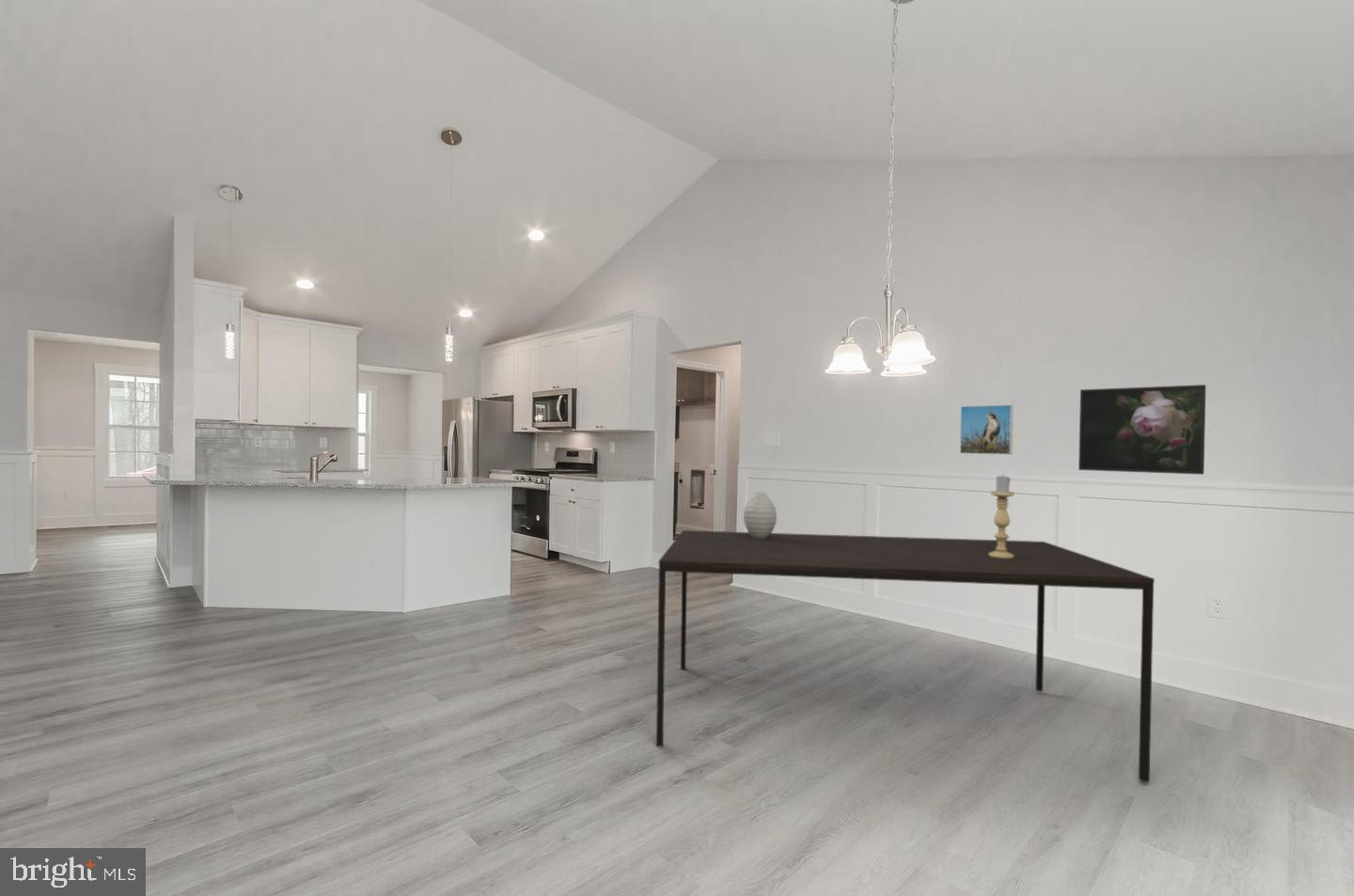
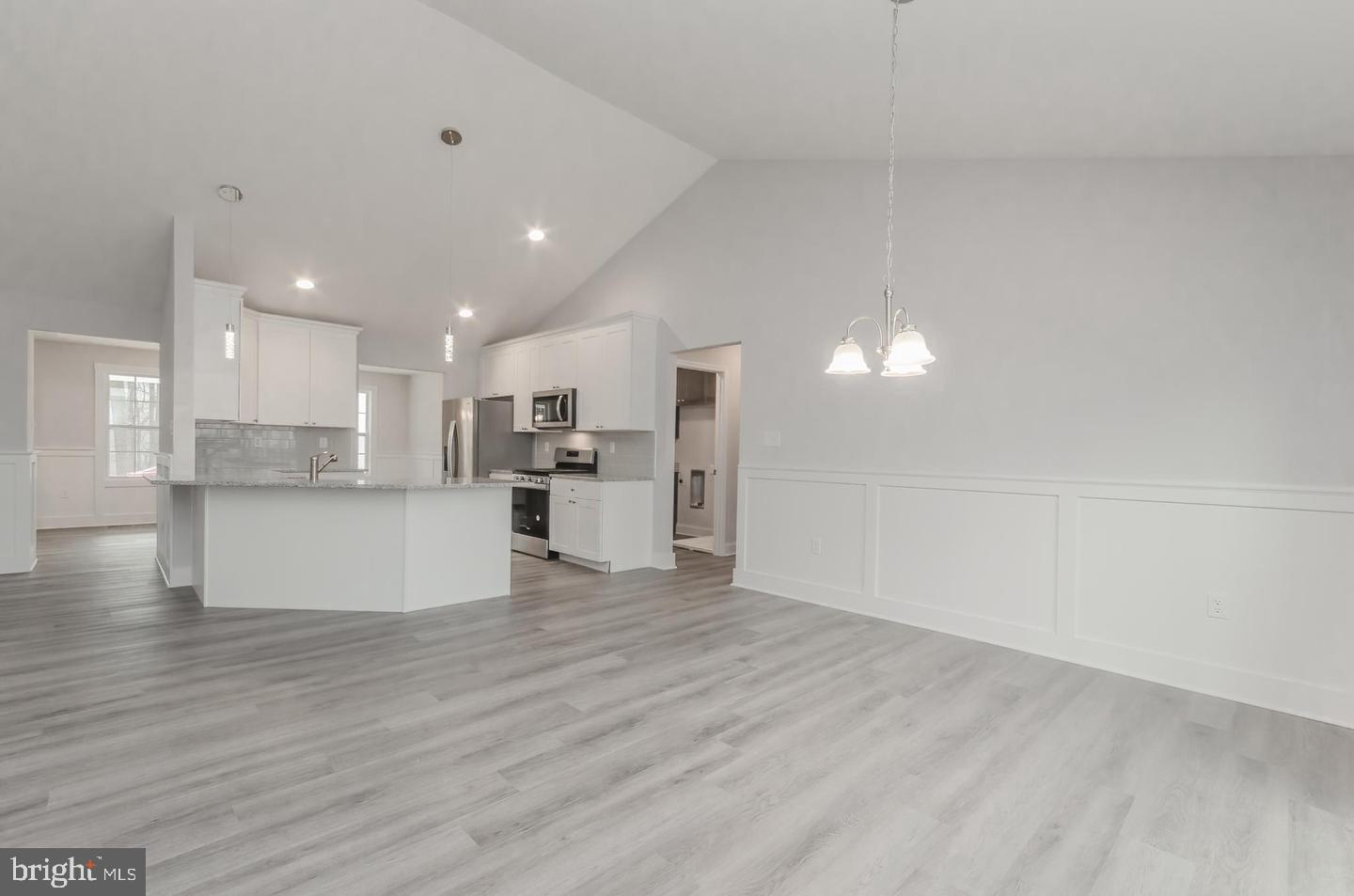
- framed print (1139, 430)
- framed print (985, 430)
- dining table (877, 579)
- candle holder (1001, 514)
- vase (760, 514)
